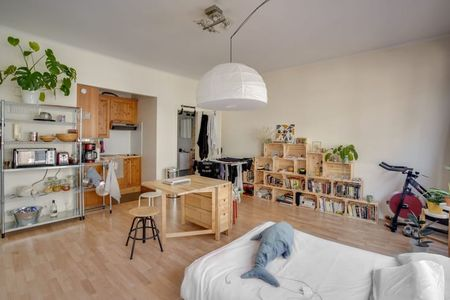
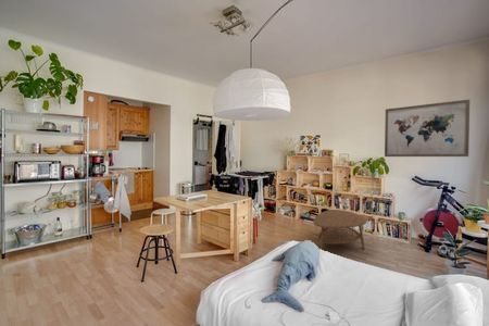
+ wall art (423, 130)
+ coffee table (340, 230)
